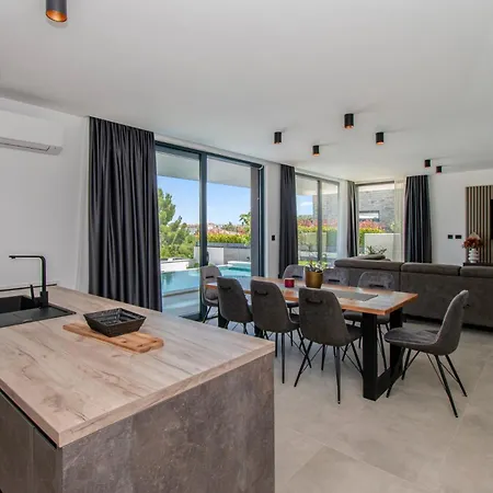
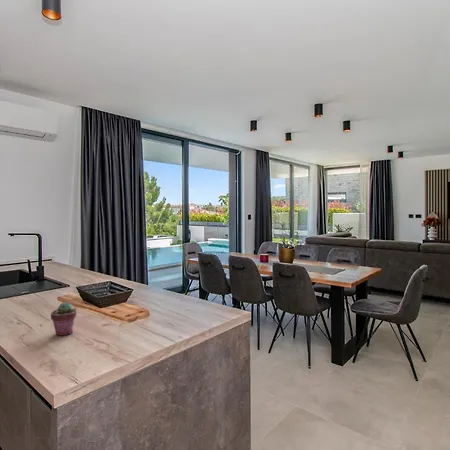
+ potted succulent (64, 317)
